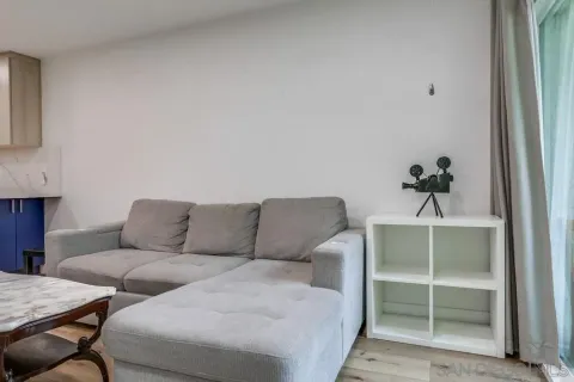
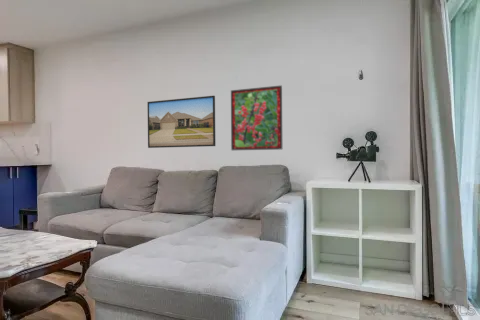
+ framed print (179, 123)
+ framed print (255, 119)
